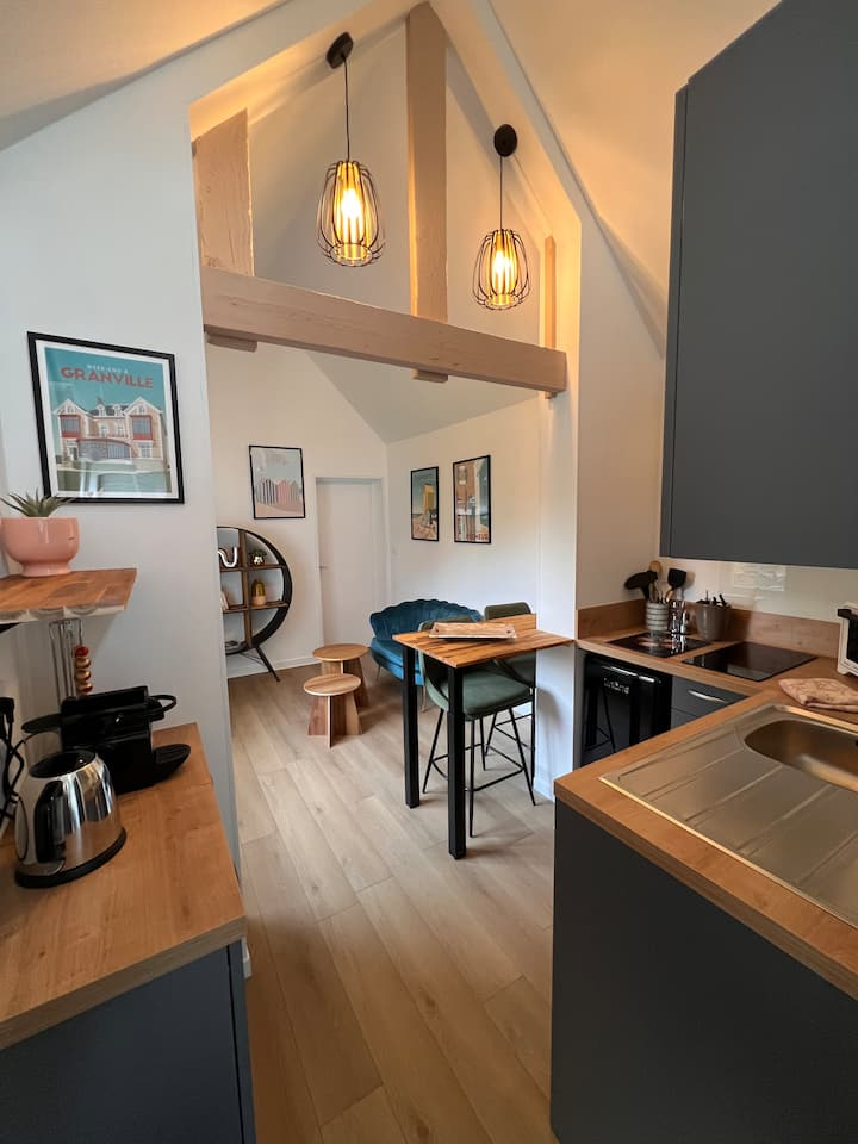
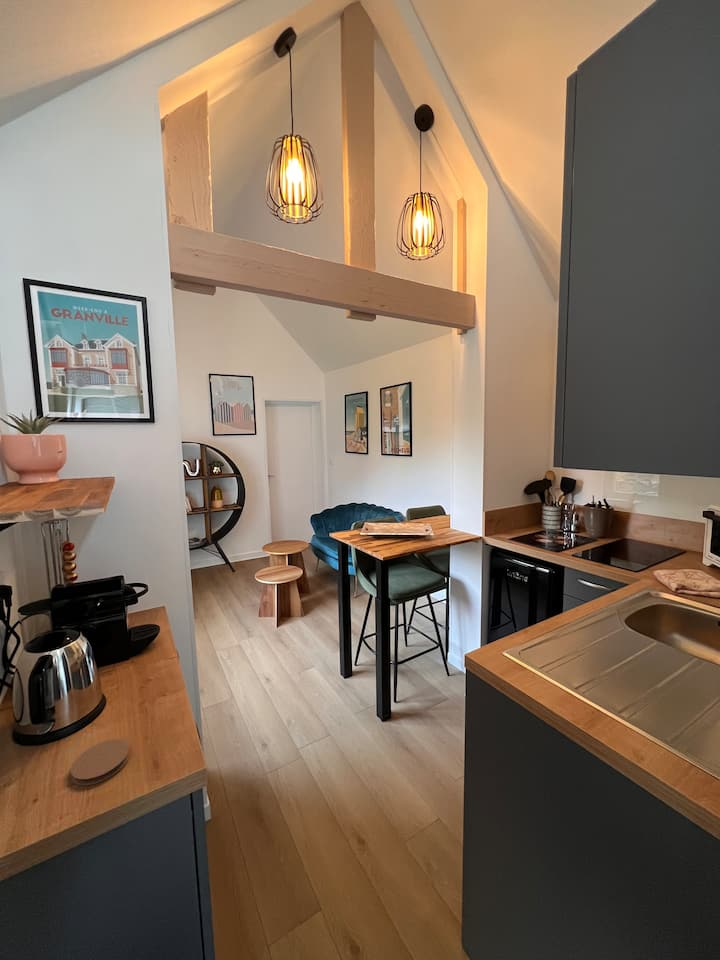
+ coaster (101, 761)
